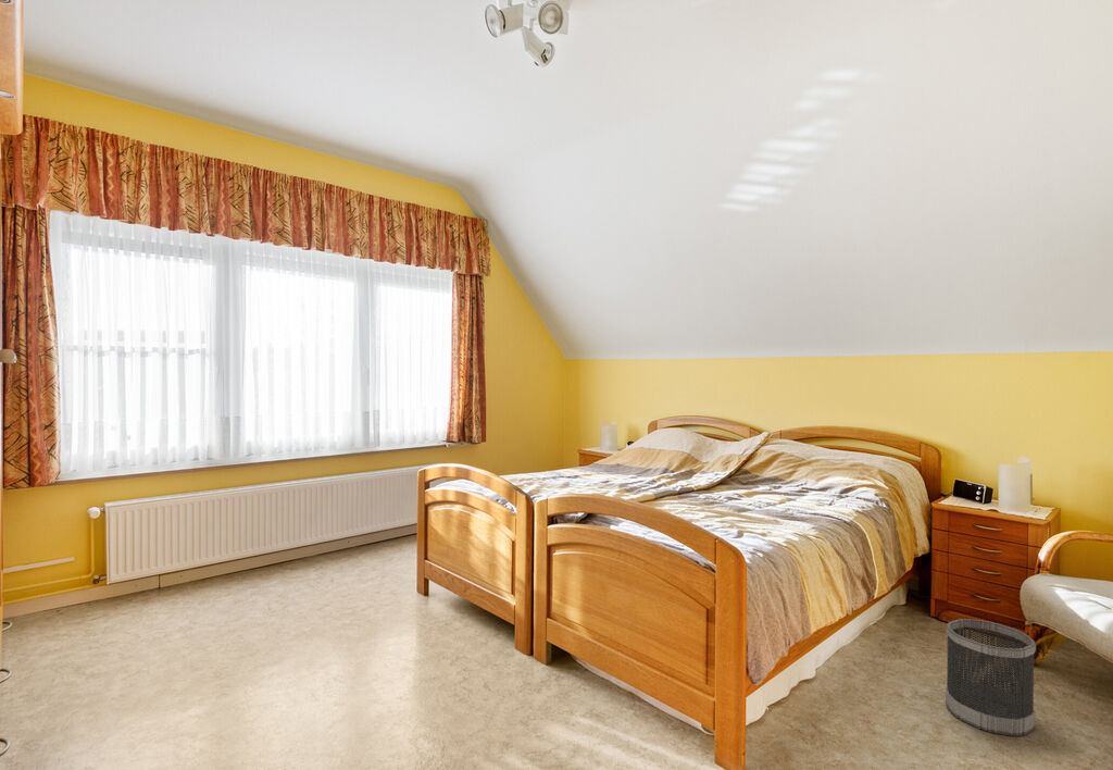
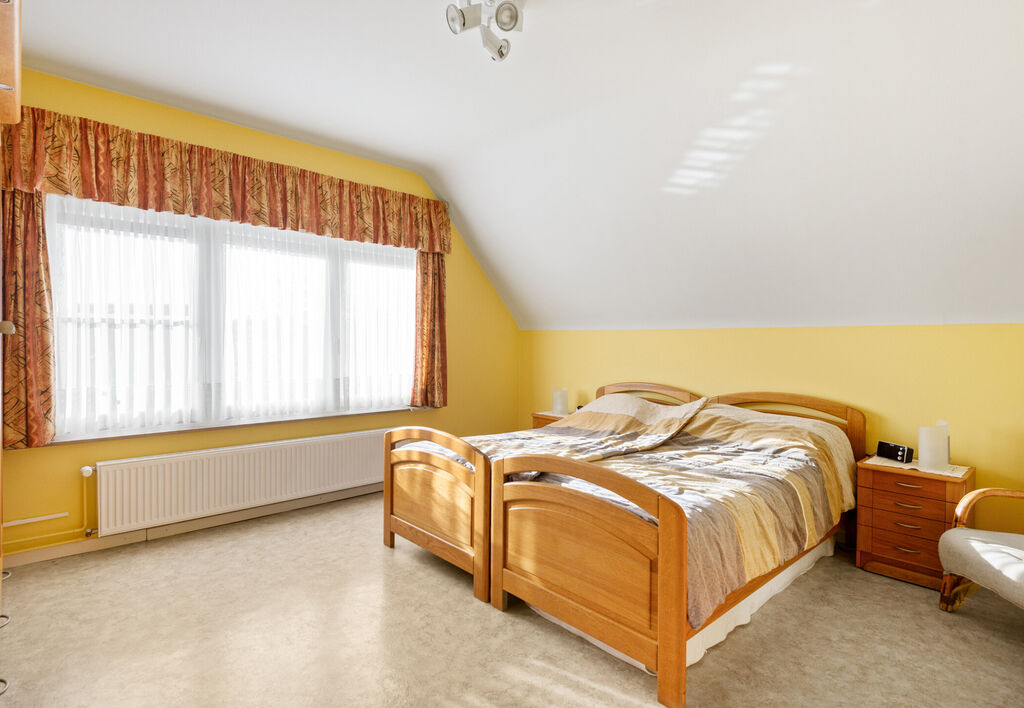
- wastebasket (989, 673)
